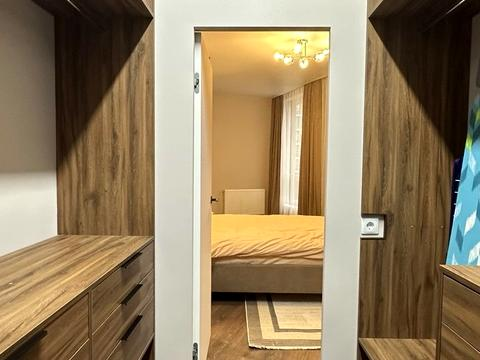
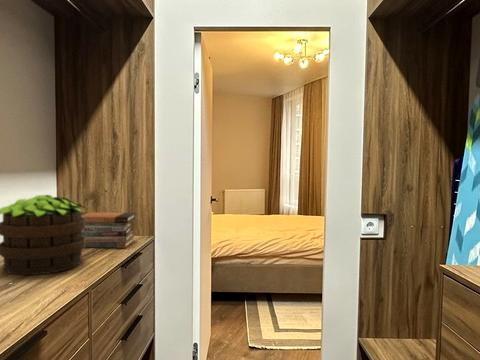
+ book stack (102, 229)
+ potted plant (44, 230)
